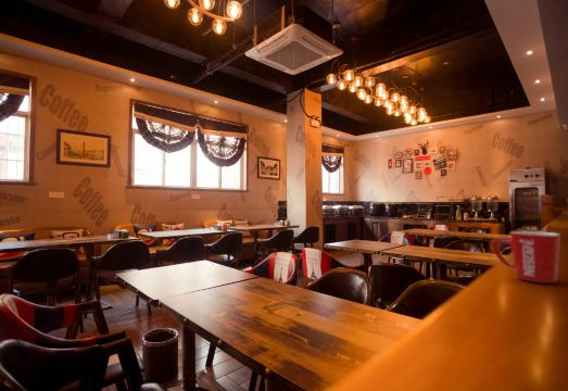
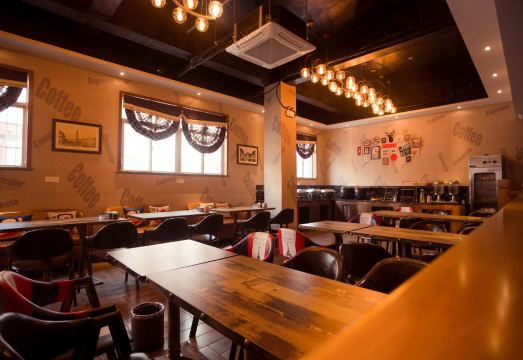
- mug (523, 254)
